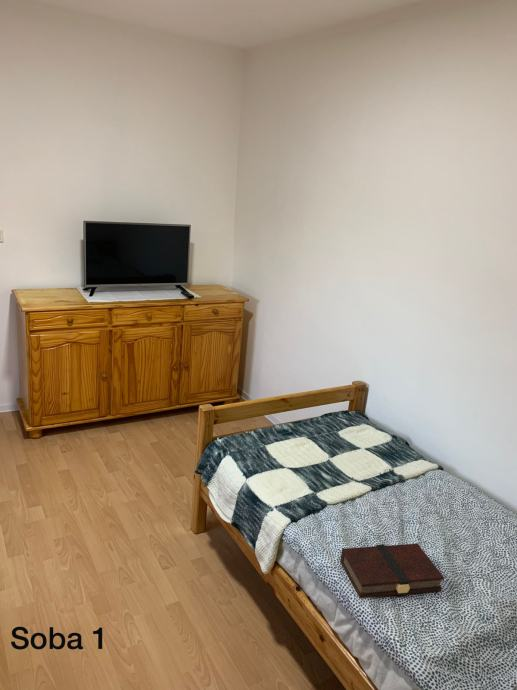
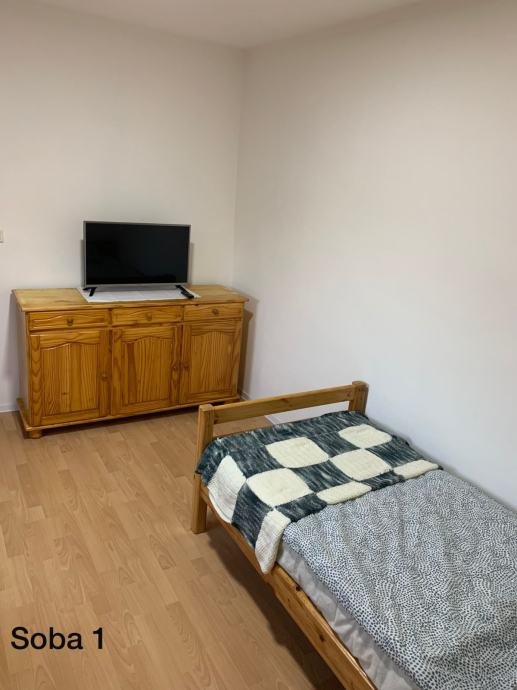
- book (390, 569)
